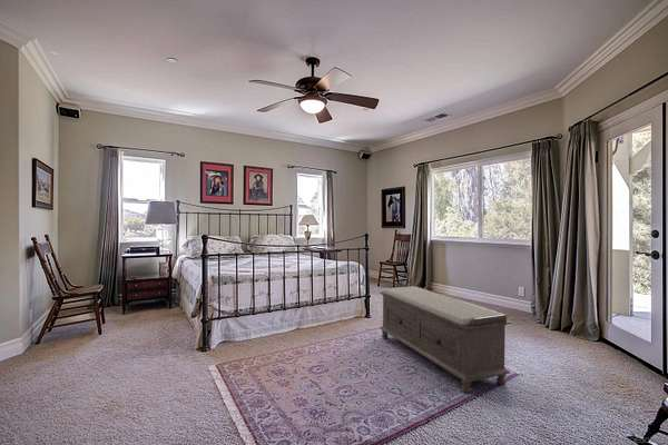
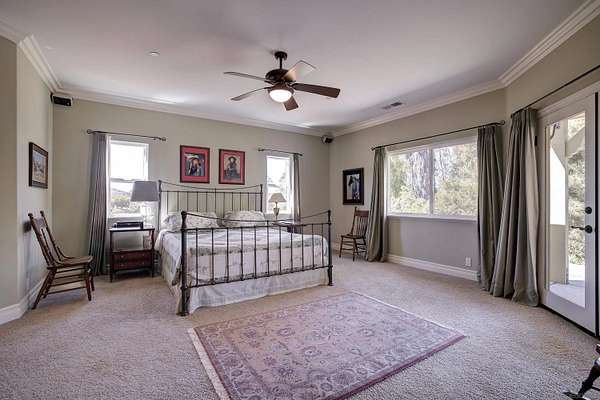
- bench (433, 327)
